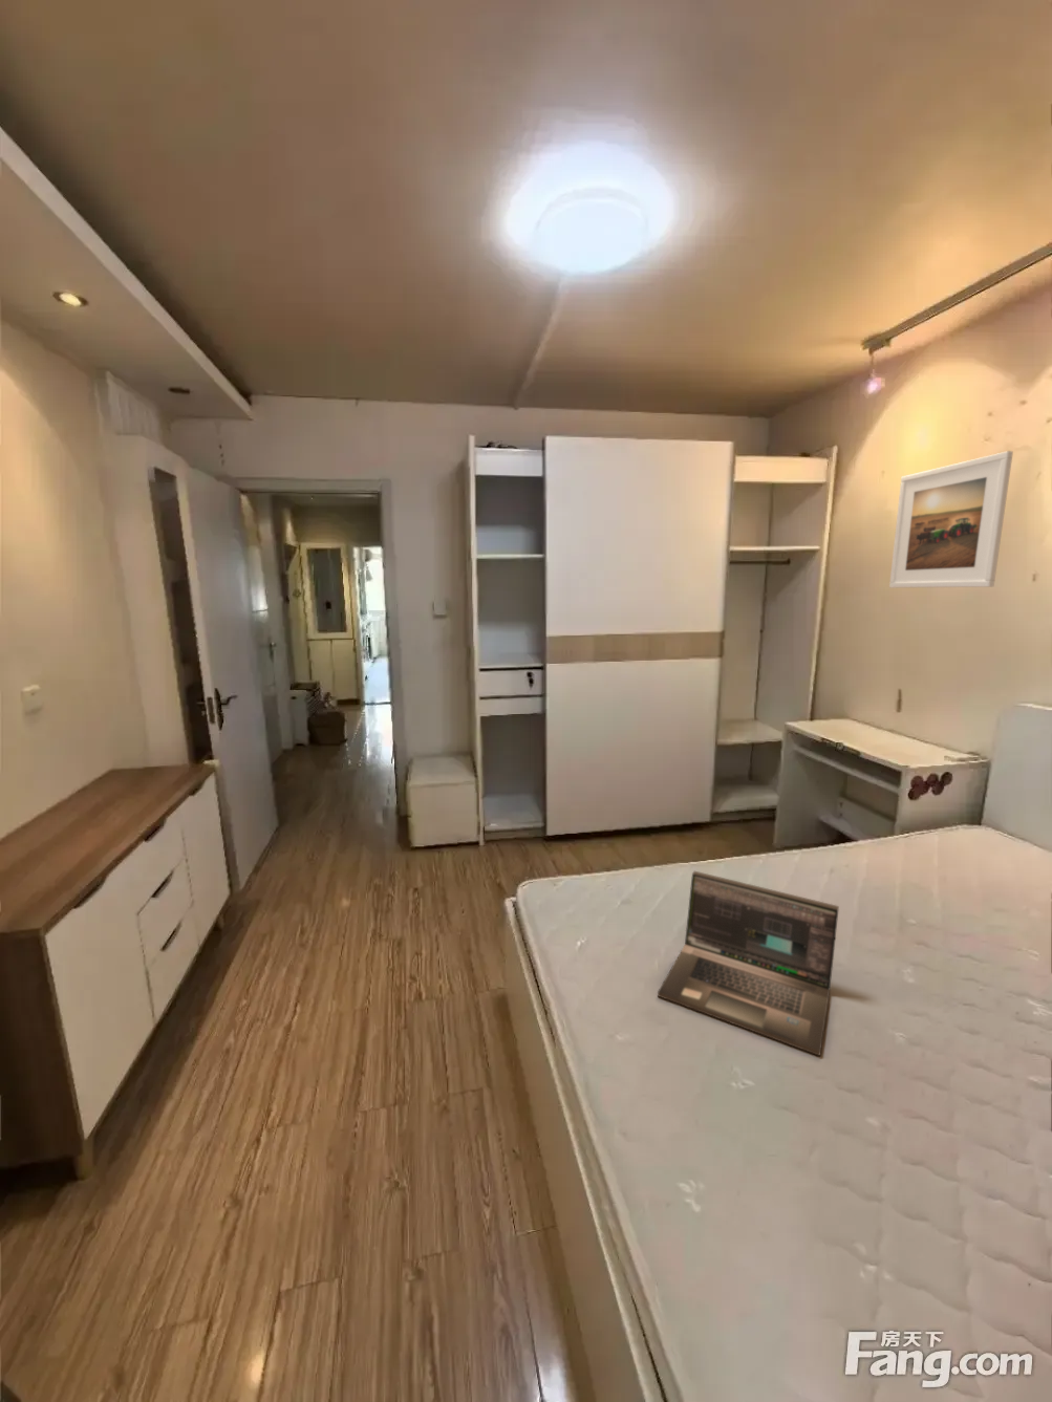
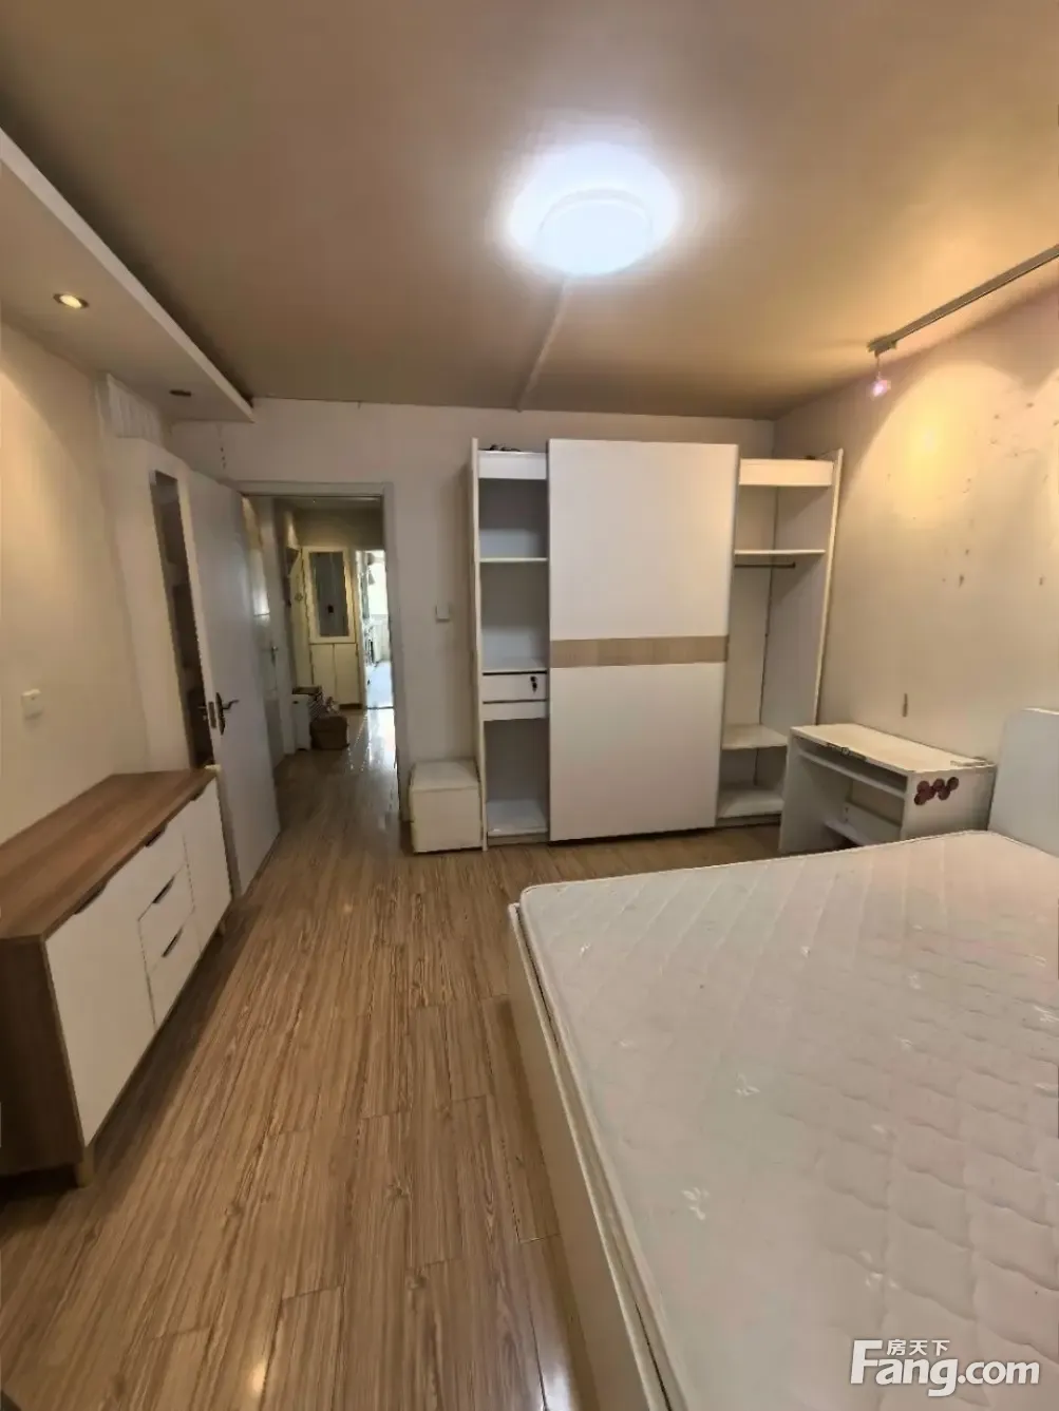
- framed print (943, 527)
- laptop (748, 950)
